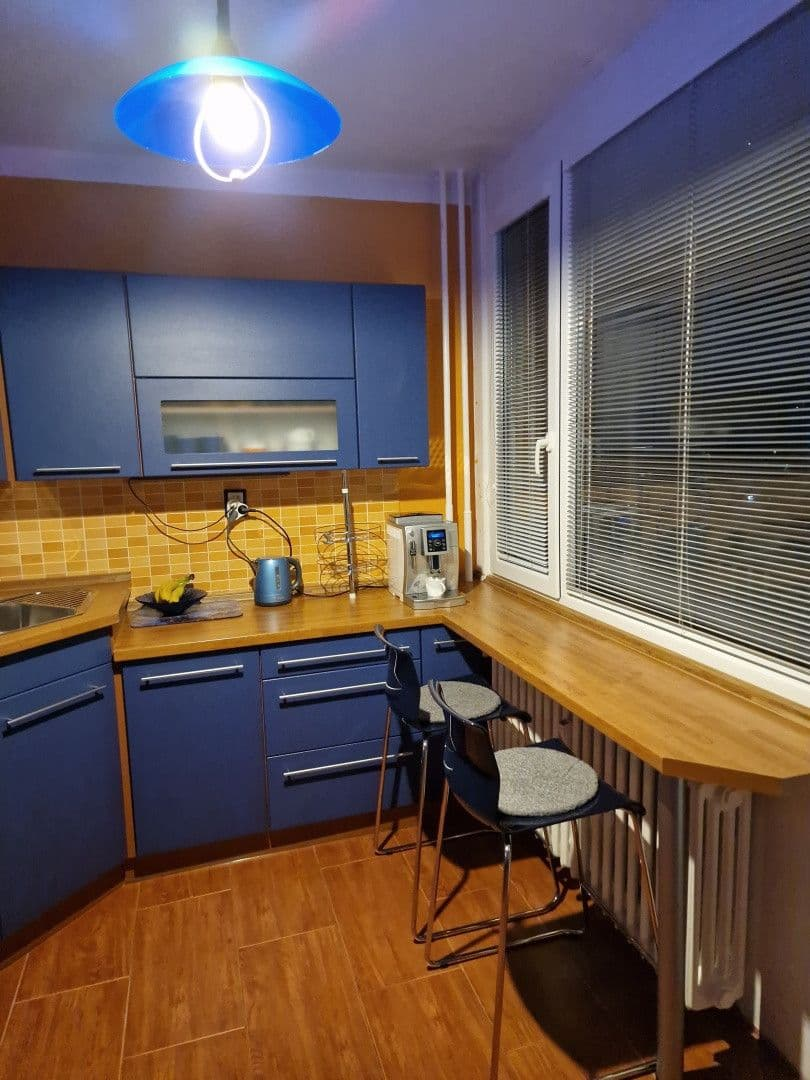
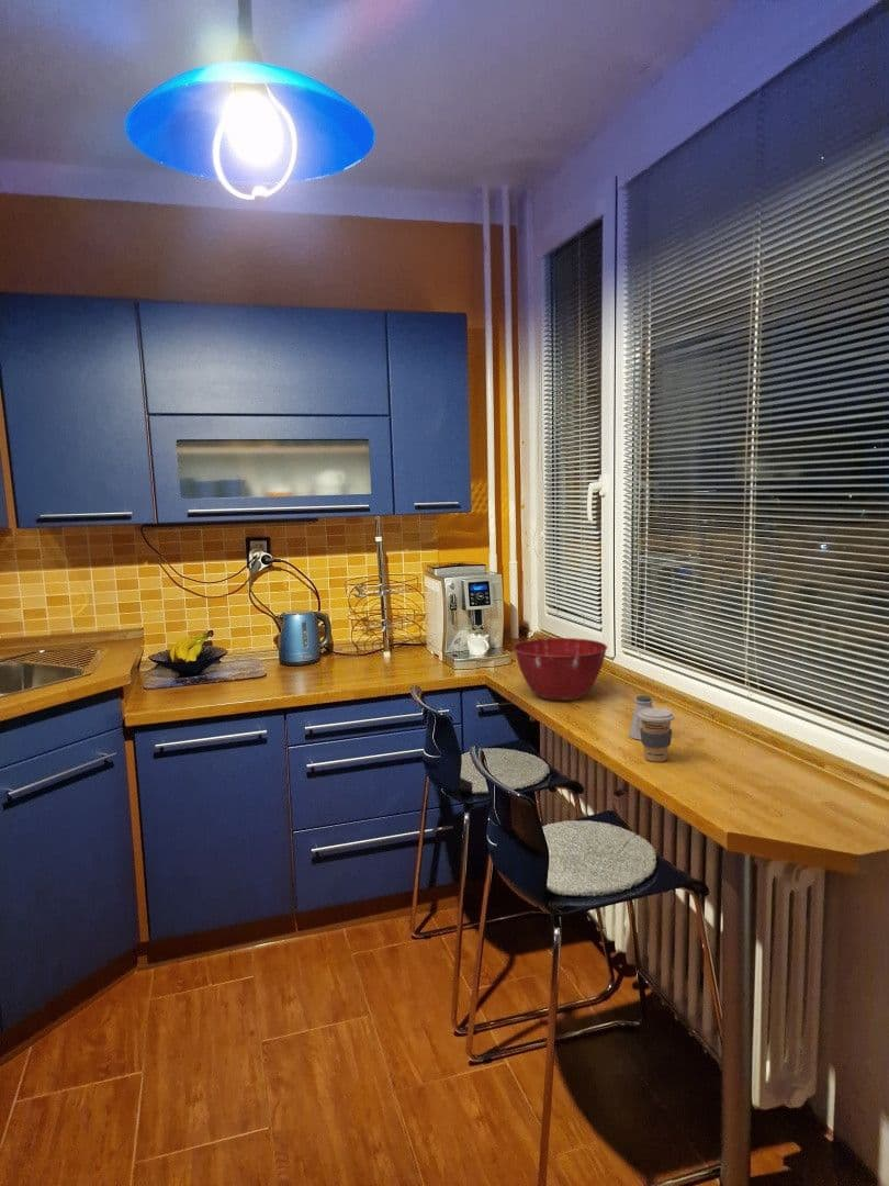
+ coffee cup (655, 735)
+ mixing bowl (560, 670)
+ saltshaker (640, 719)
